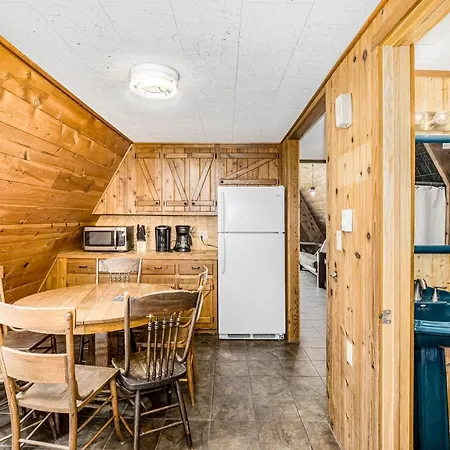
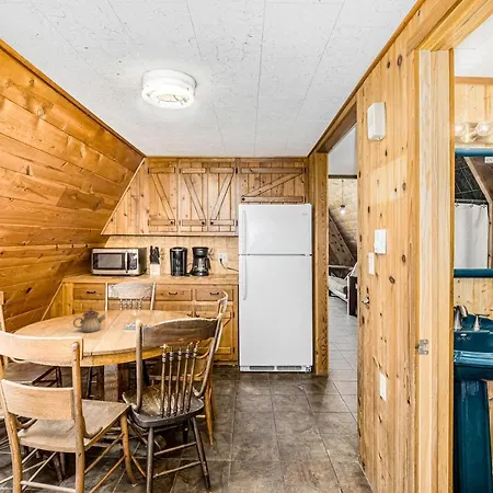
+ teapot (89, 319)
